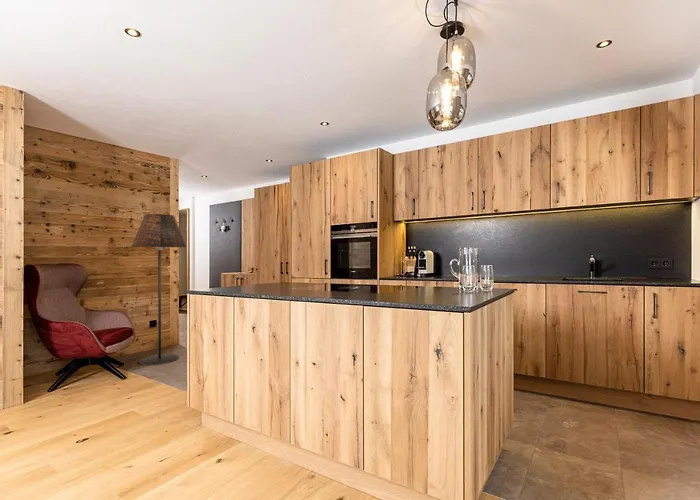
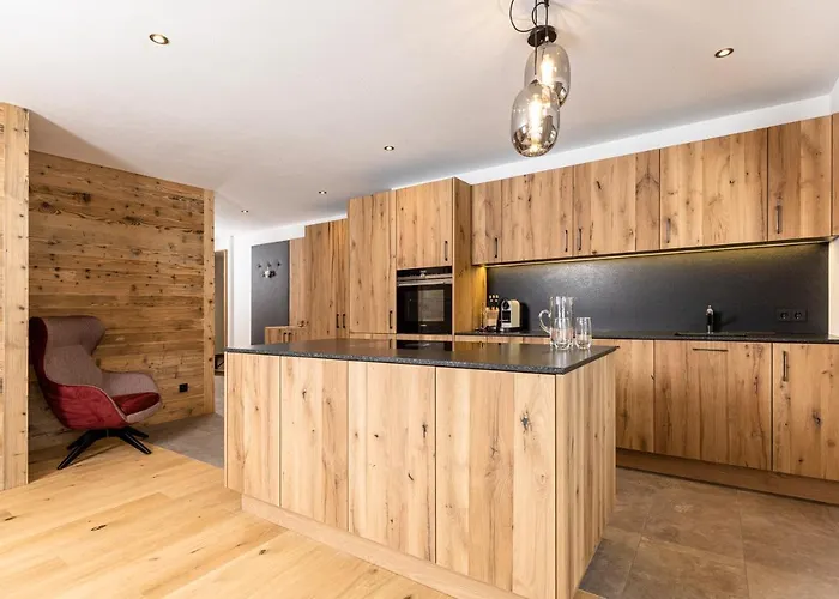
- floor lamp (159, 287)
